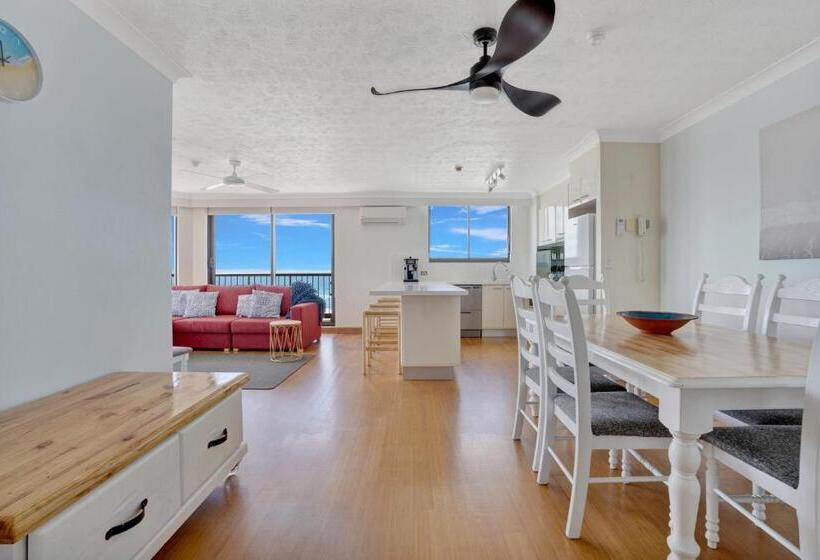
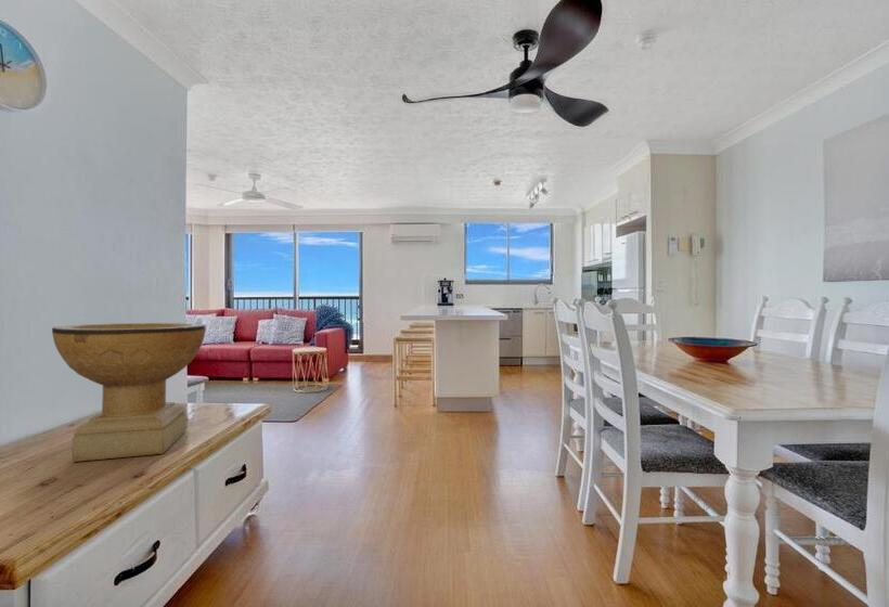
+ decorative bowl (136, 385)
